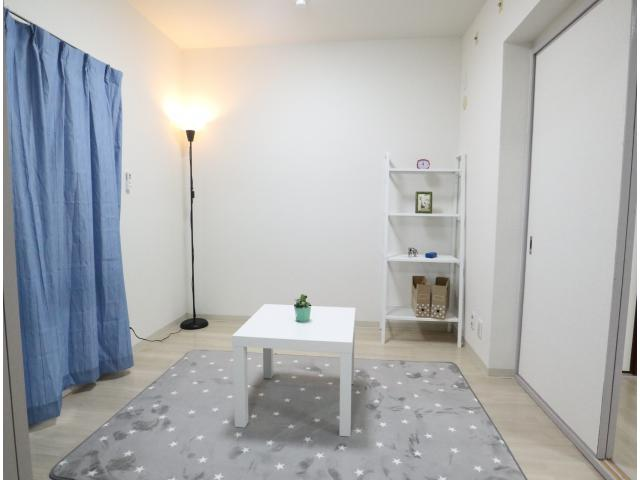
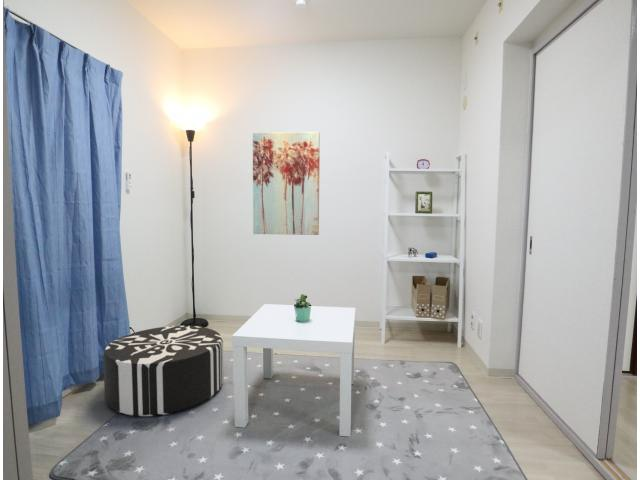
+ pouf (166, 365)
+ wall art (285, 184)
